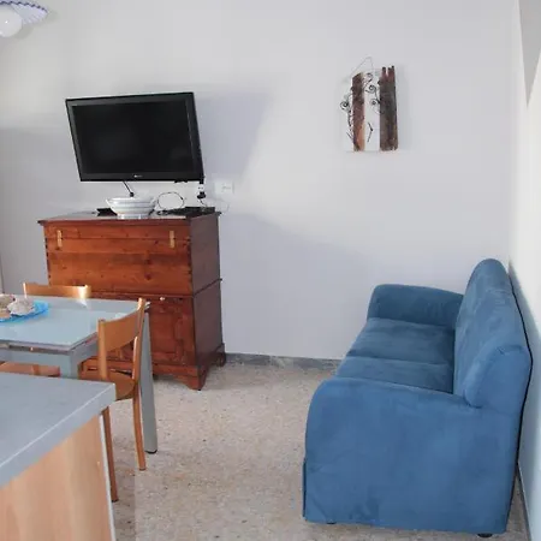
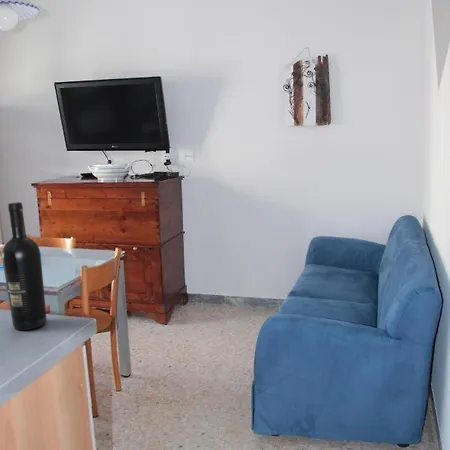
+ wine bottle (22, 265)
